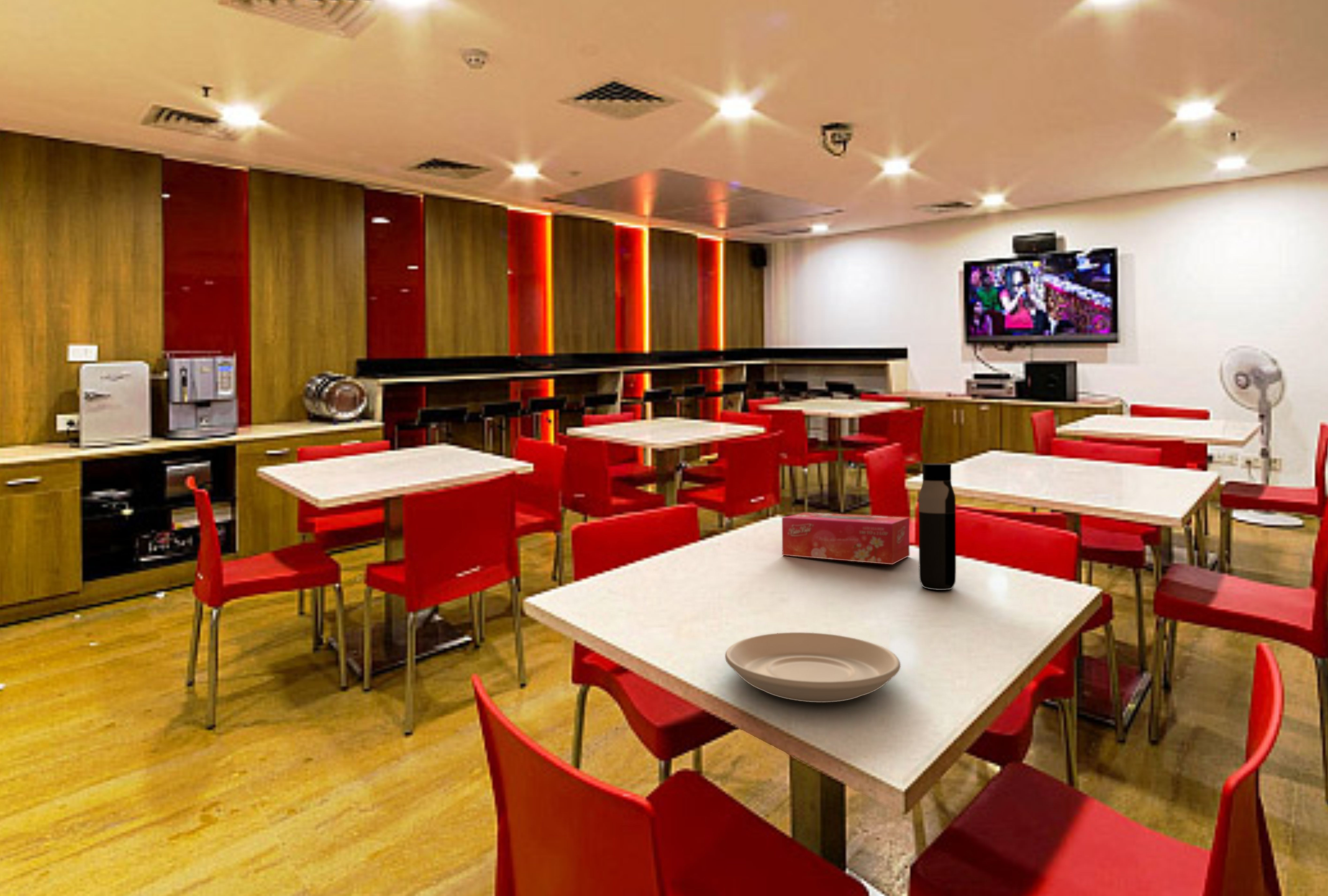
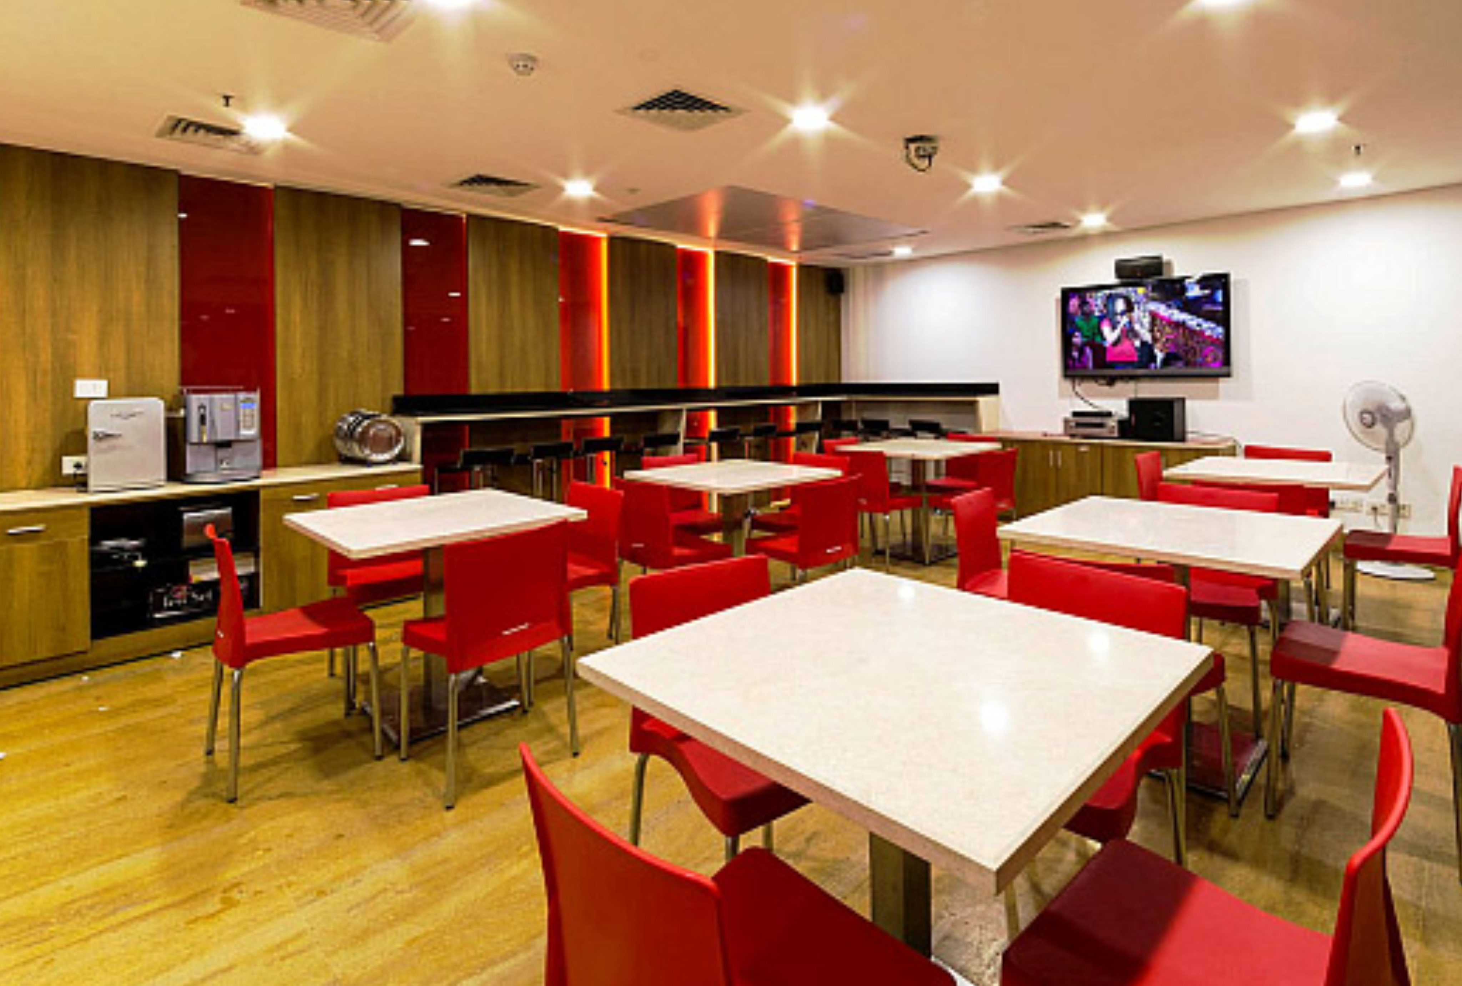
- tissue box (845, 536)
- water bottle (937, 526)
- plate (811, 668)
